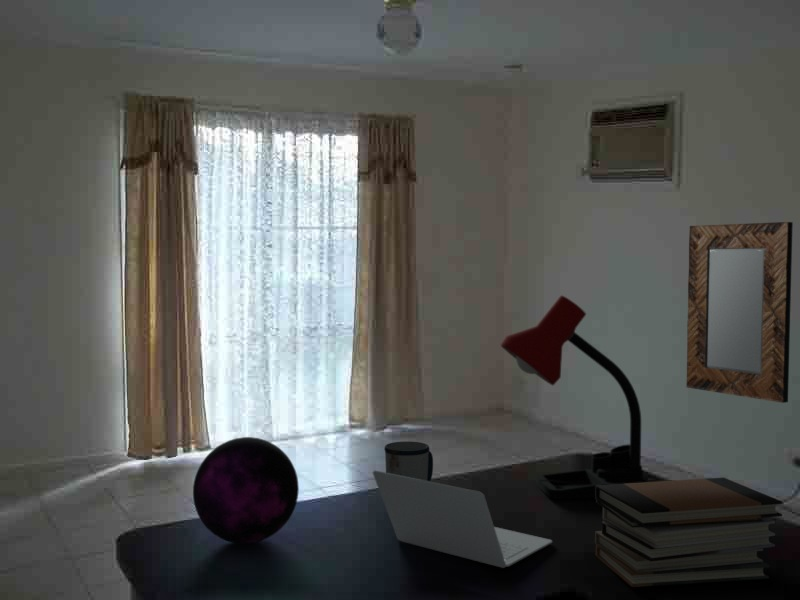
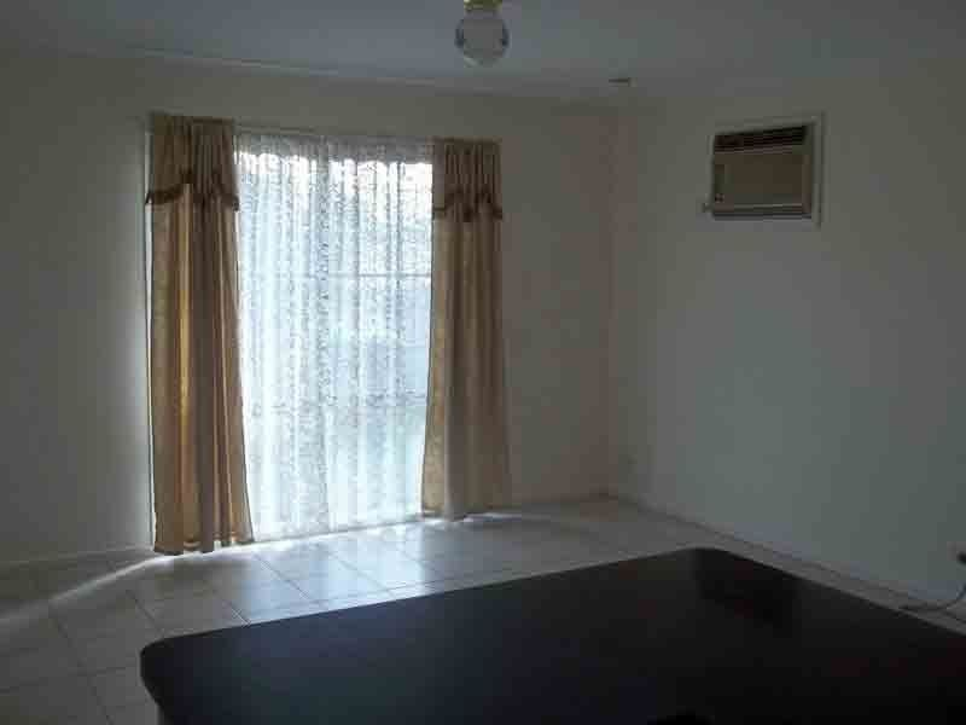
- laptop (463, 503)
- book stack (684, 530)
- decorative orb (246, 489)
- mug (410, 471)
- home mirror (736, 309)
- desk lamp (560, 377)
